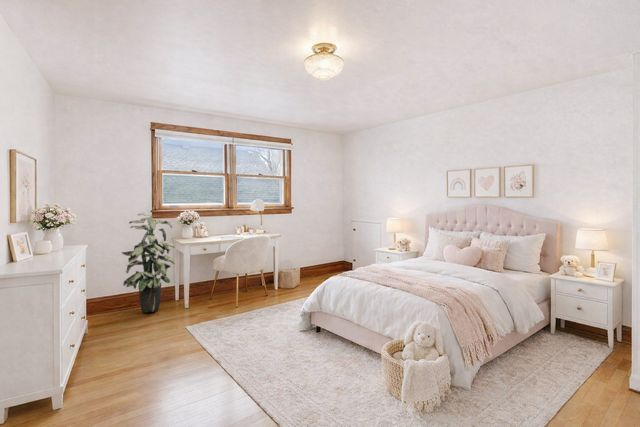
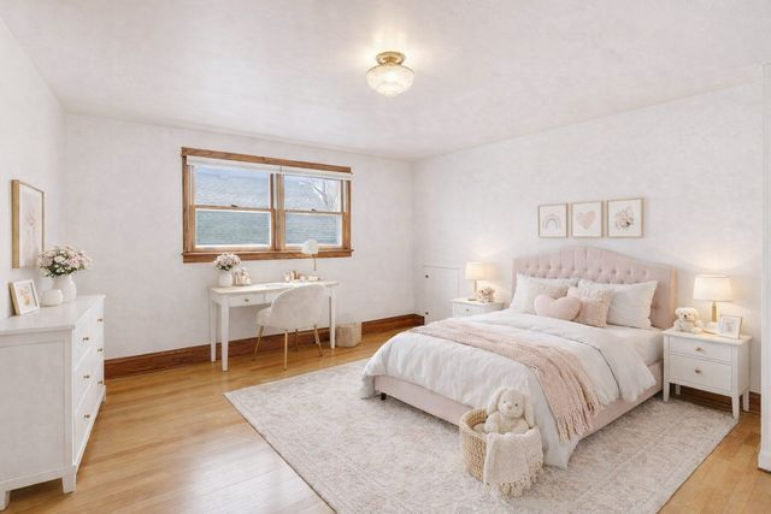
- indoor plant (148, 261)
